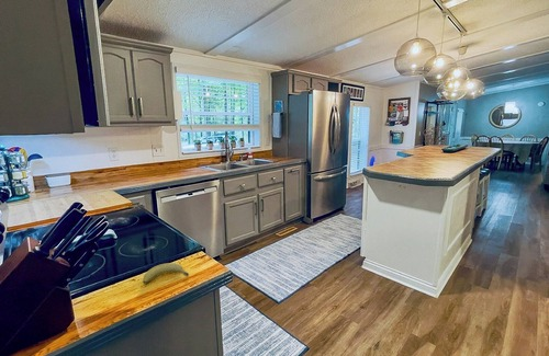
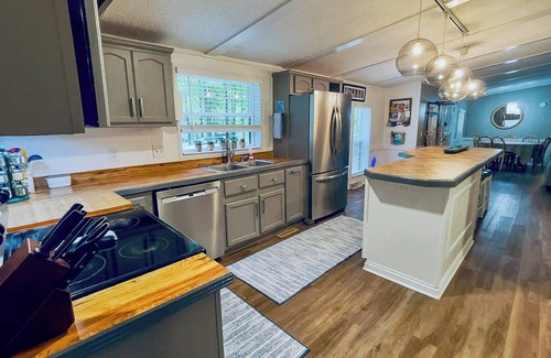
- fruit (166, 271)
